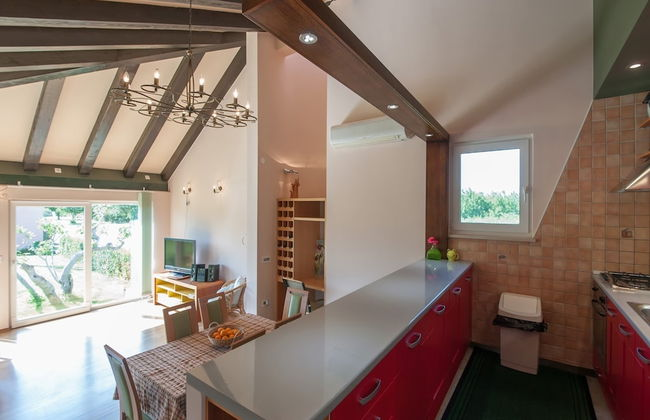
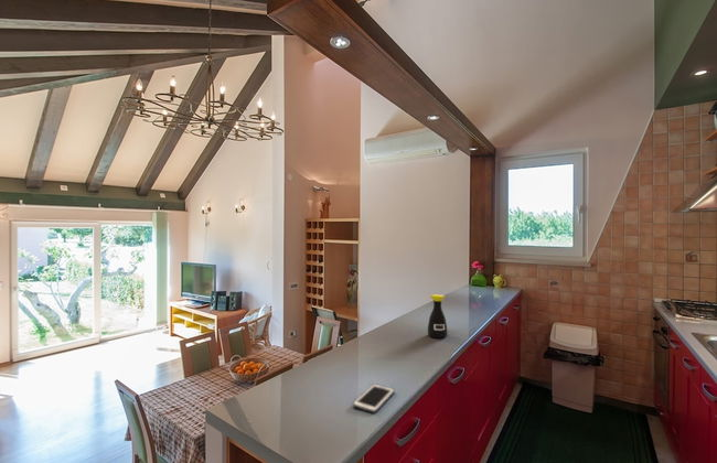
+ cell phone (374, 397)
+ bottle (437, 315)
